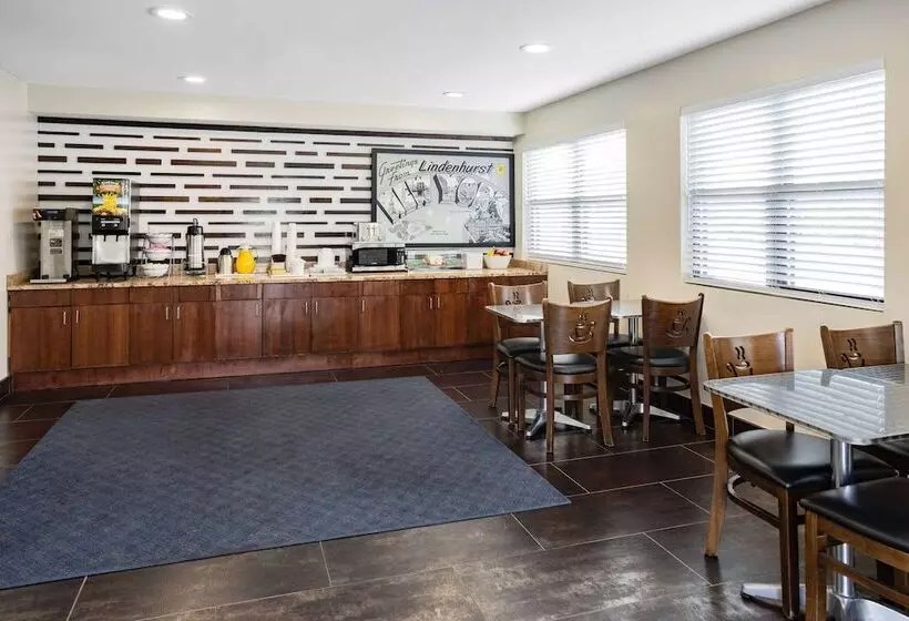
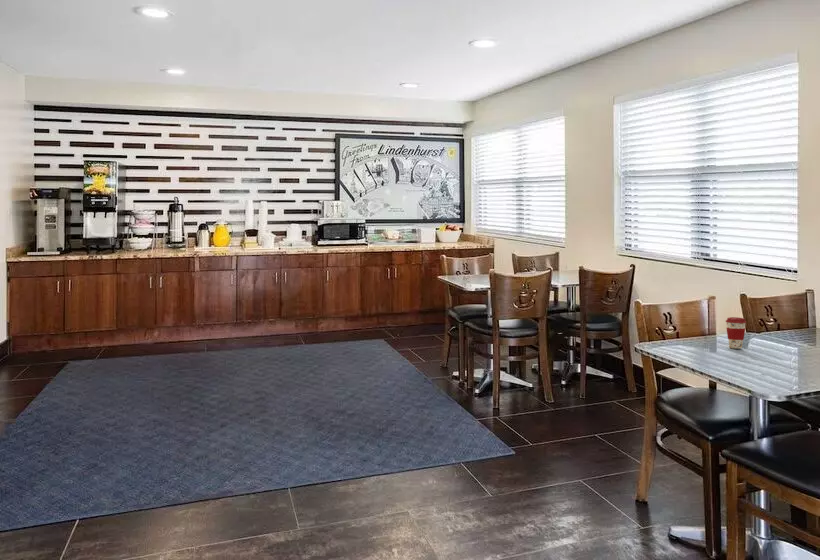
+ coffee cup (735, 332)
